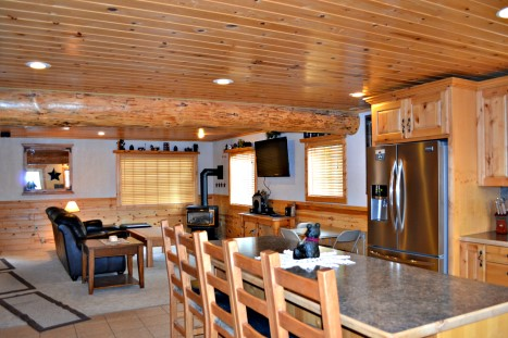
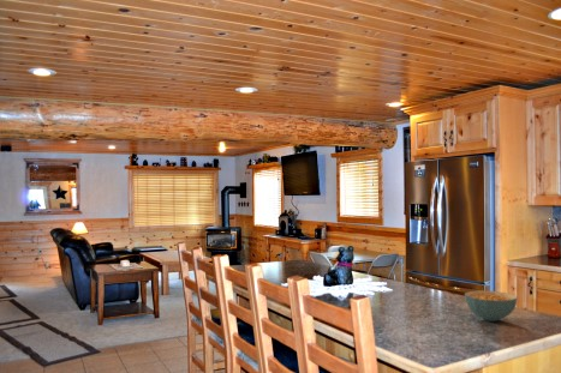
+ cereal bowl (490, 307)
